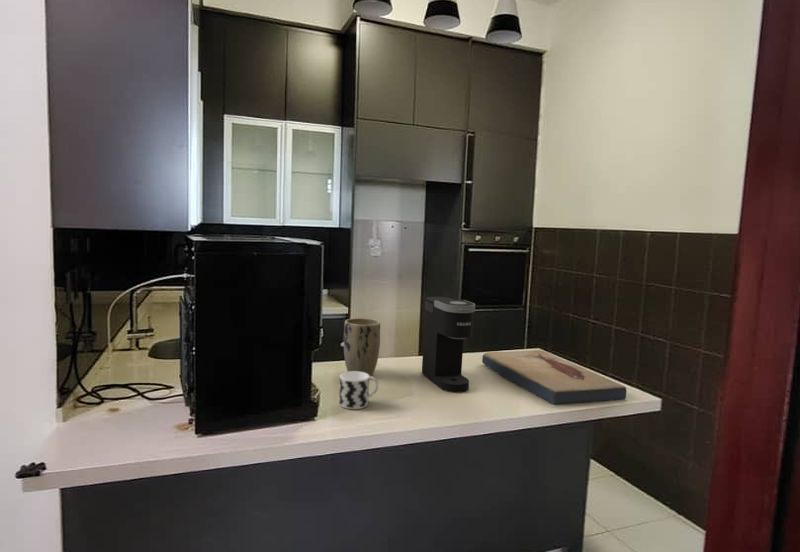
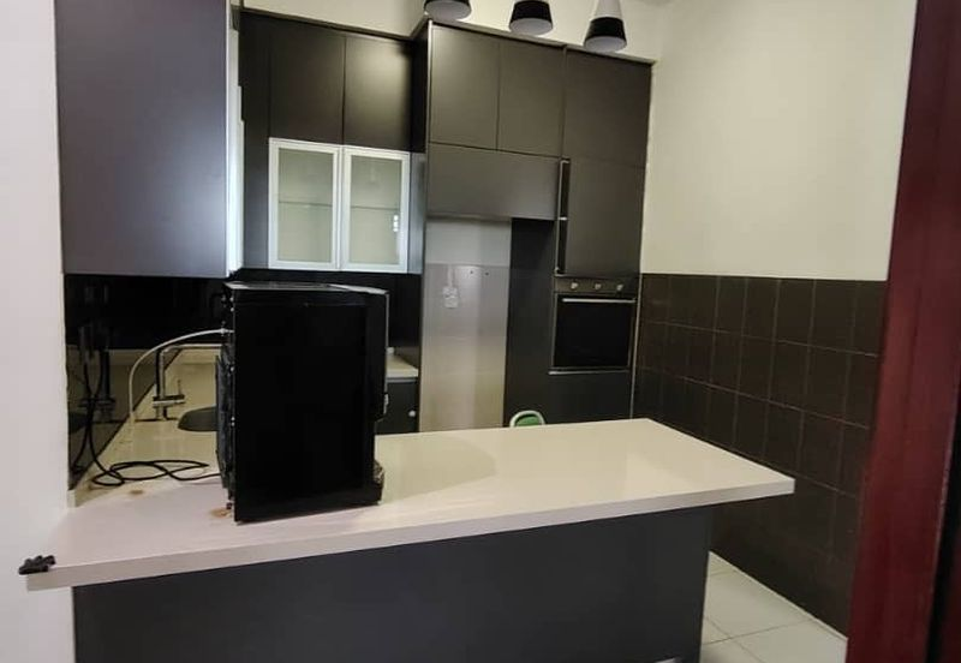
- fish fossil (547, 373)
- coffee maker (446, 340)
- cup (359, 389)
- plant pot (361, 347)
